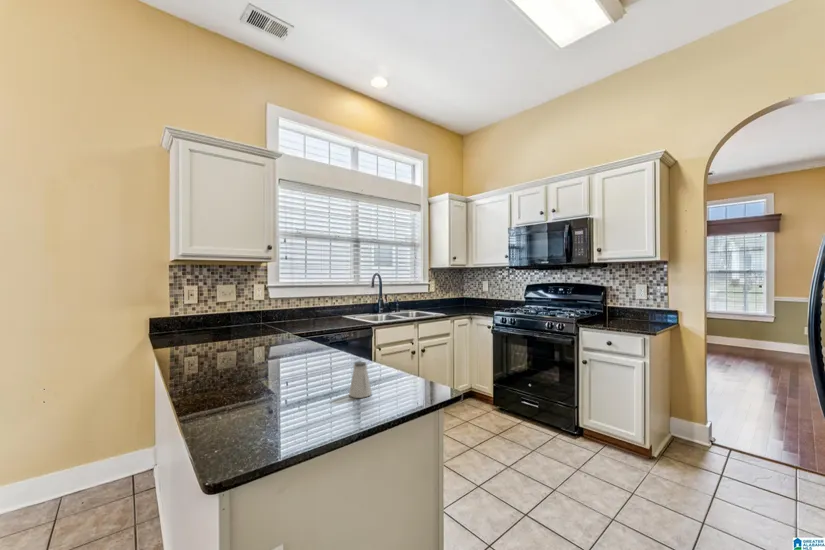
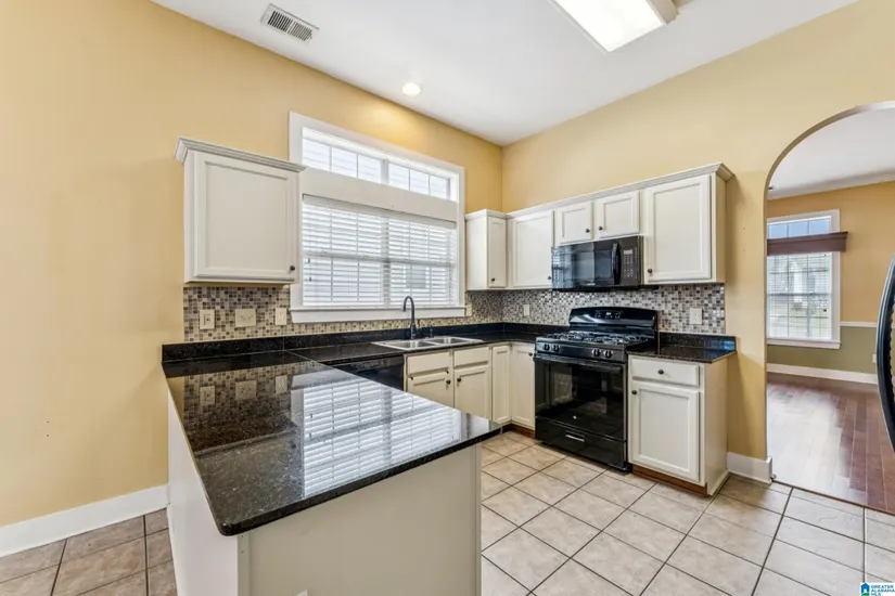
- saltshaker (360, 378)
